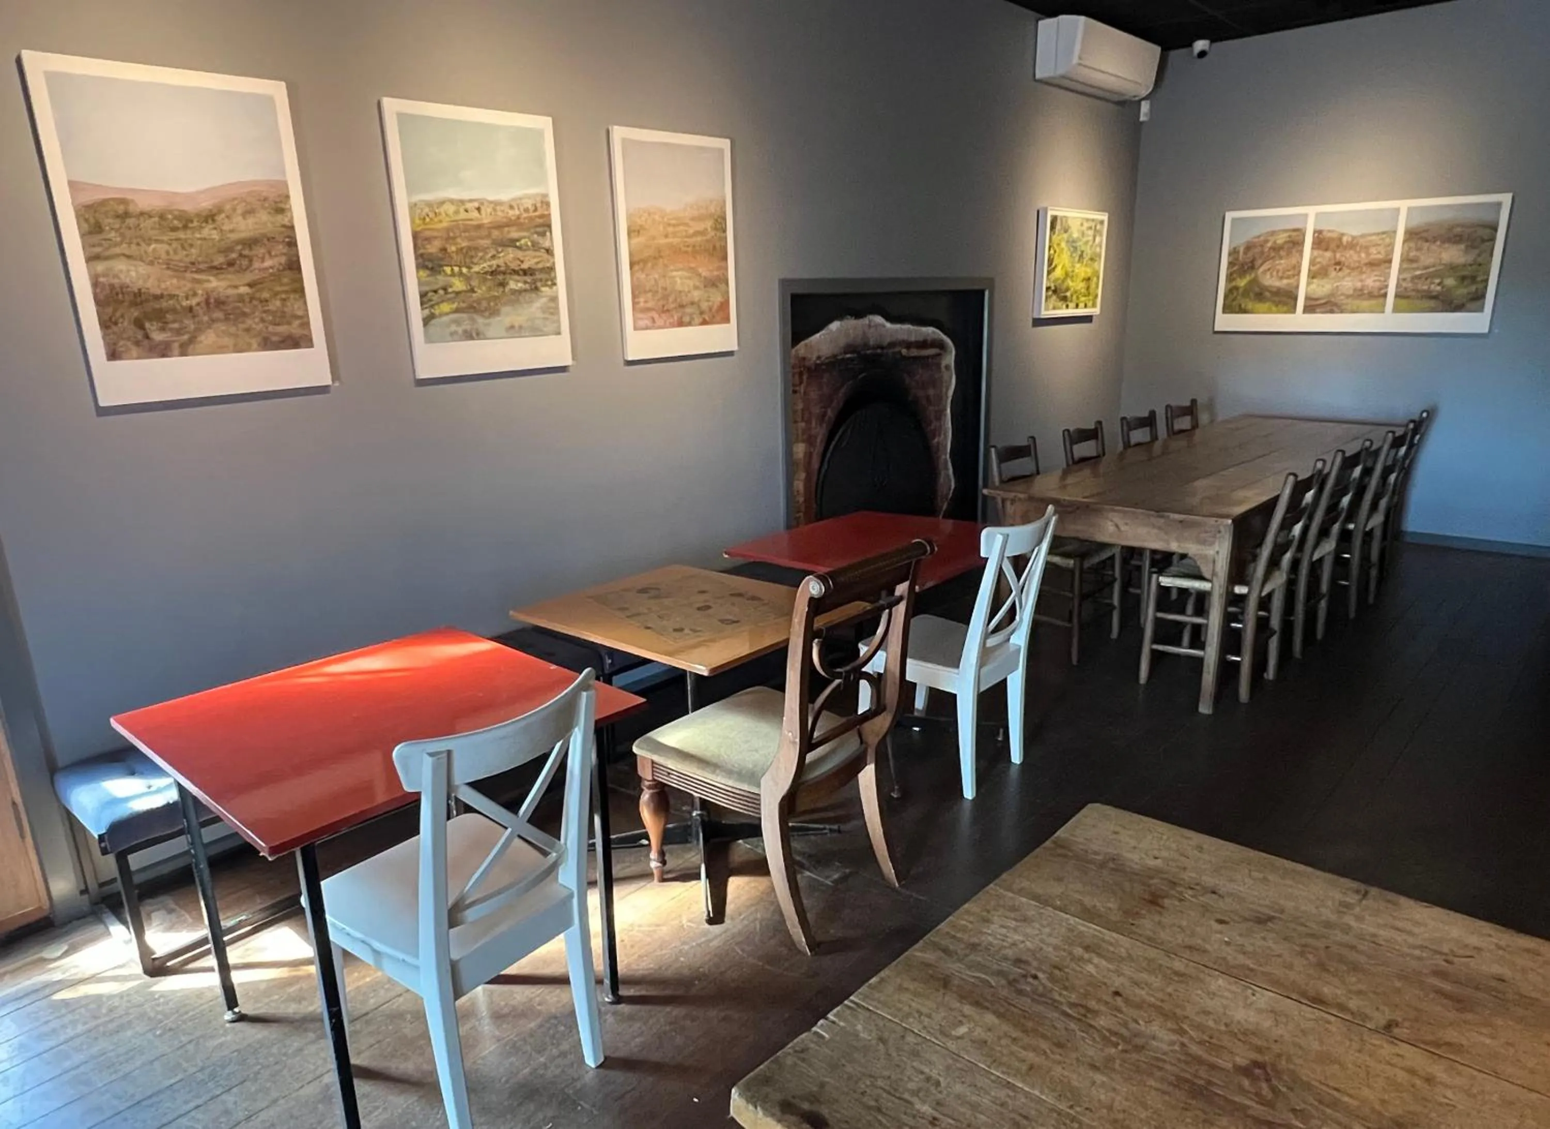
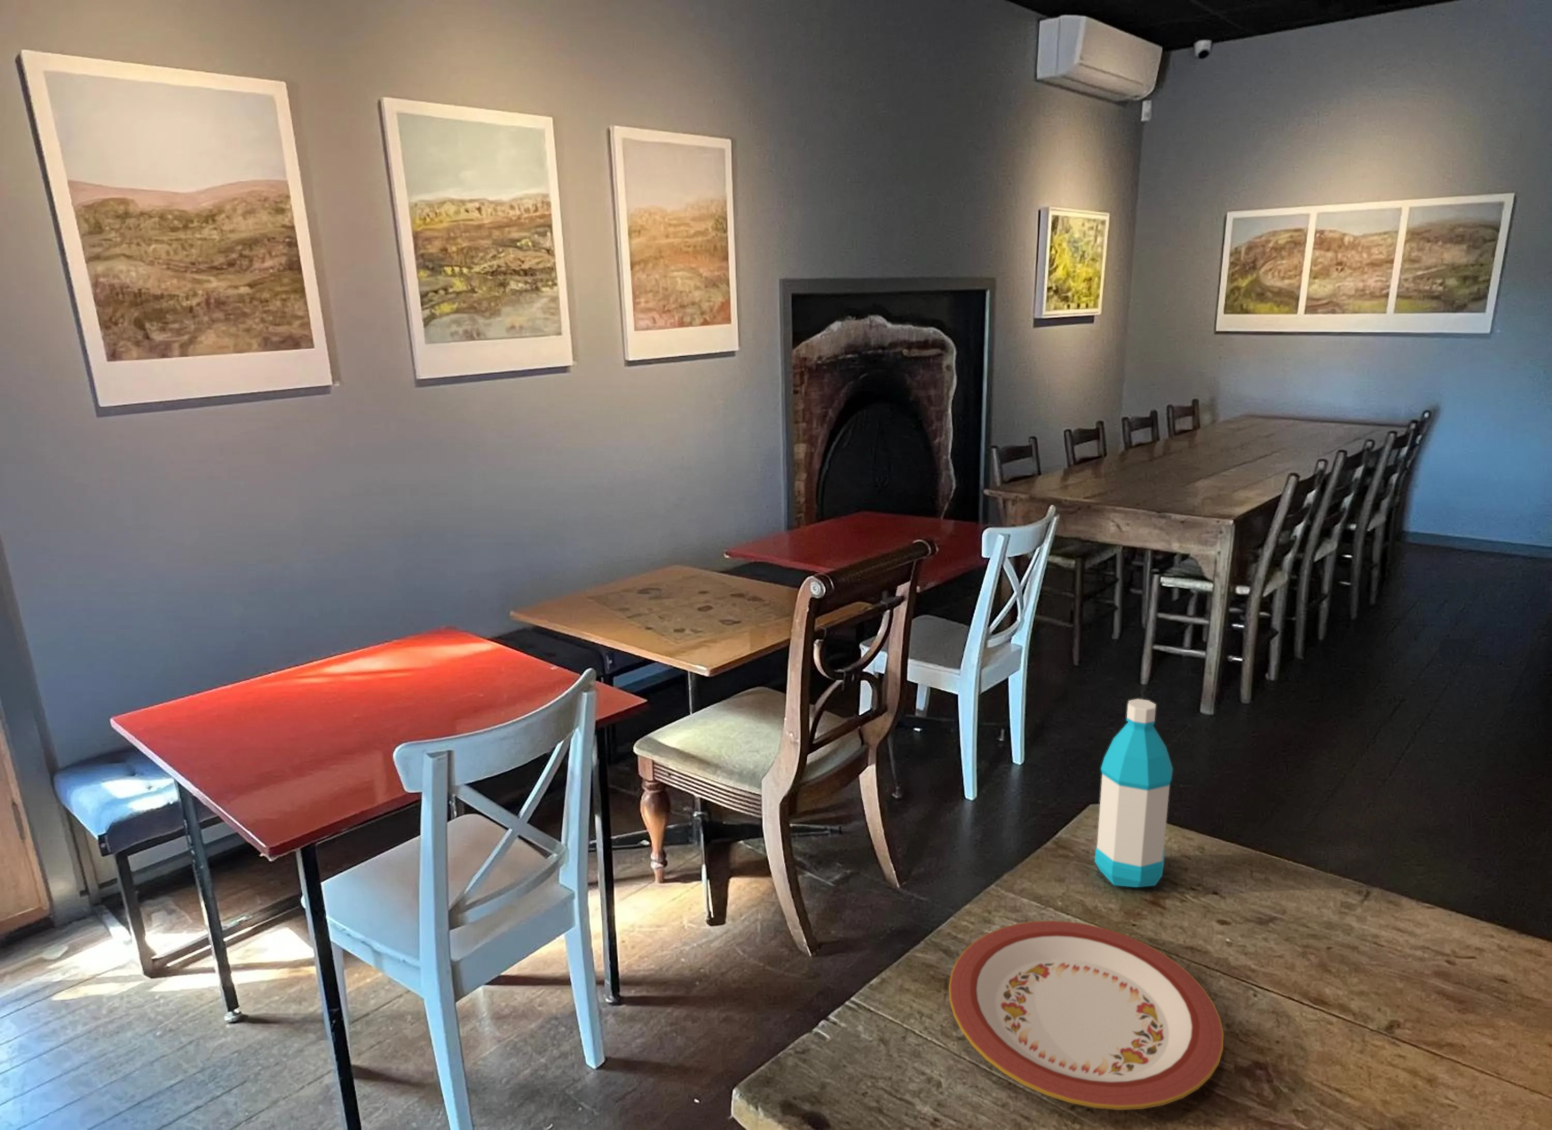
+ water bottle (1135, 791)
+ plate (1080, 1010)
